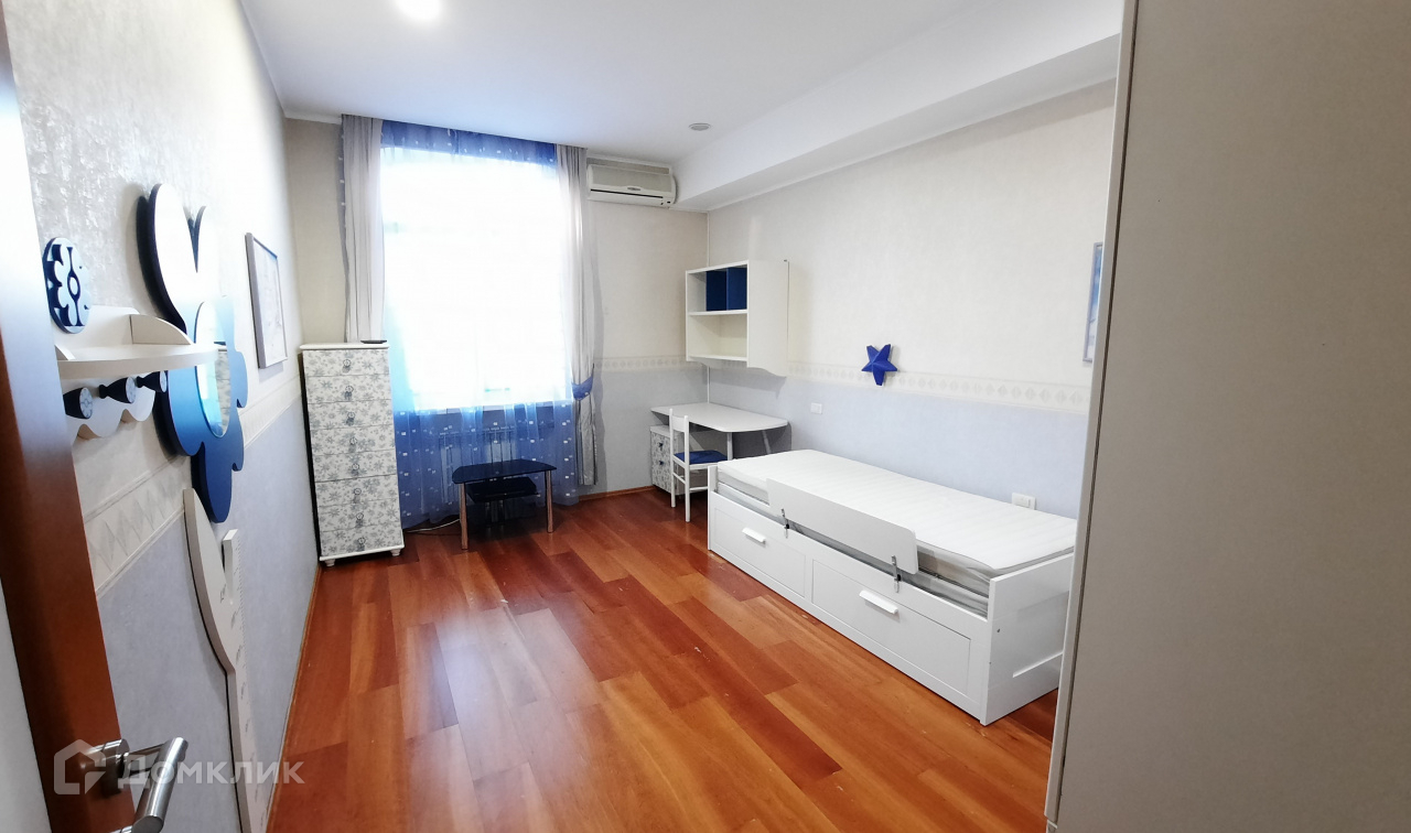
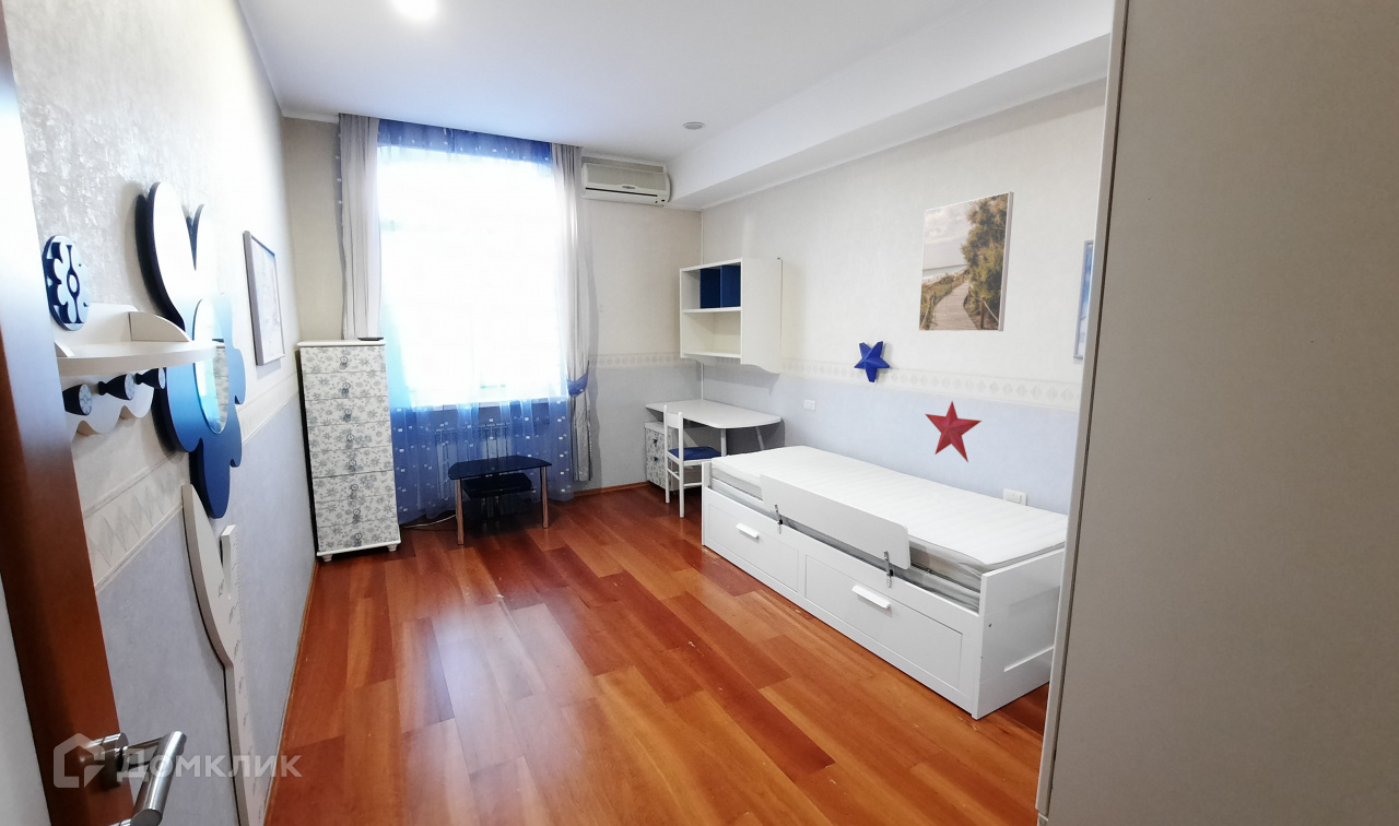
+ decorative star (951, 429)
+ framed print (962, 267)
